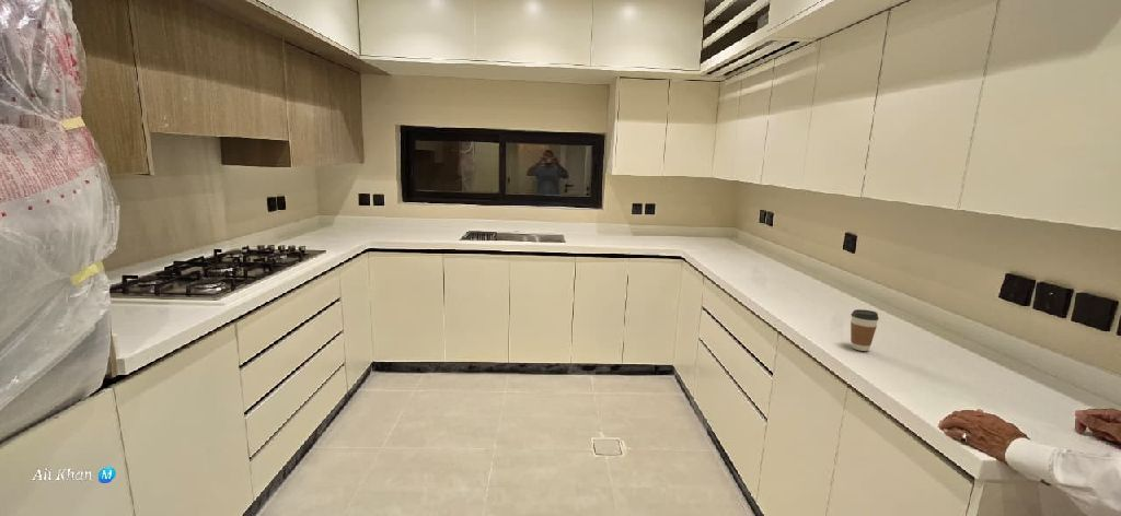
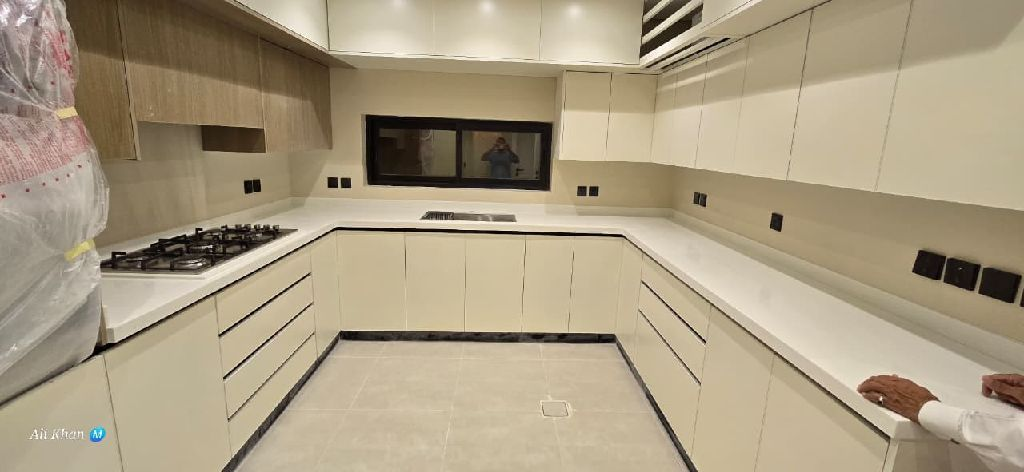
- coffee cup (863, 329)
